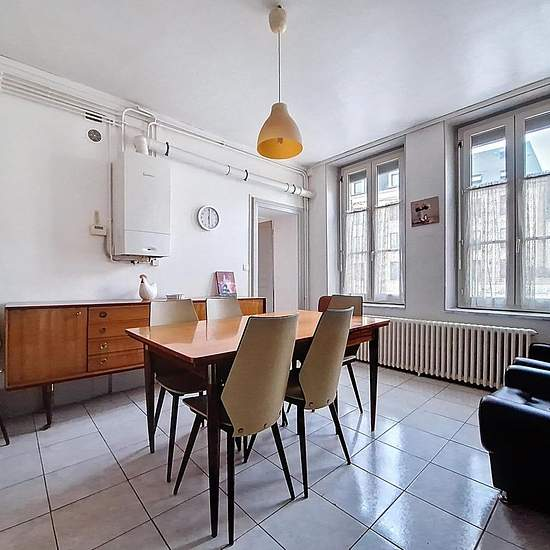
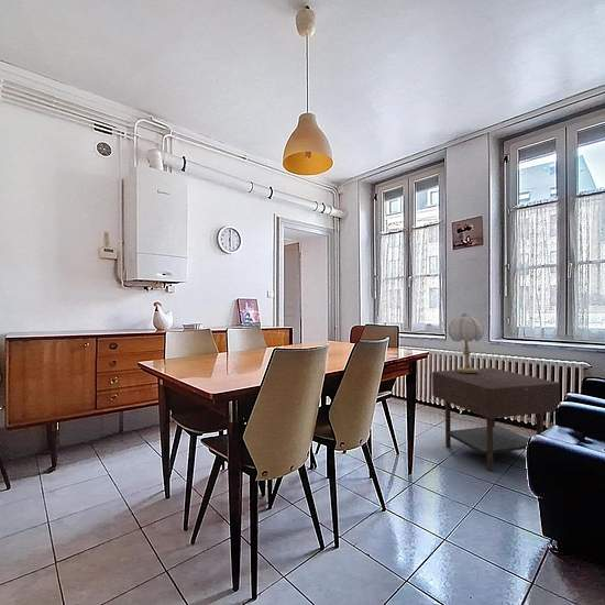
+ side table (491, 415)
+ table lamp (466, 342)
